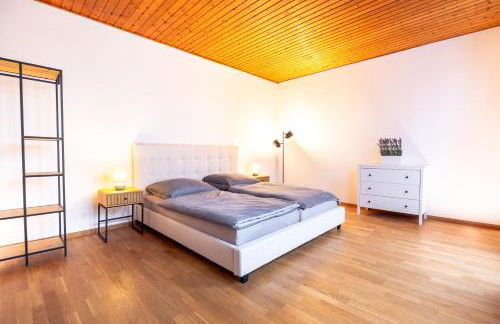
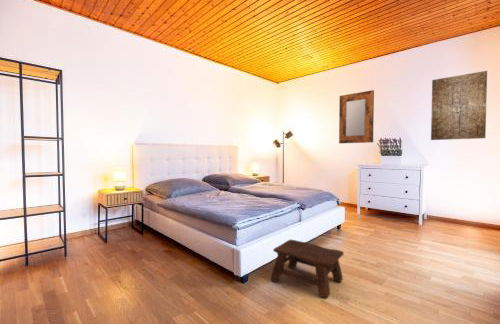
+ stool (306, 264)
+ wall art (457, 107)
+ home mirror (355, 118)
